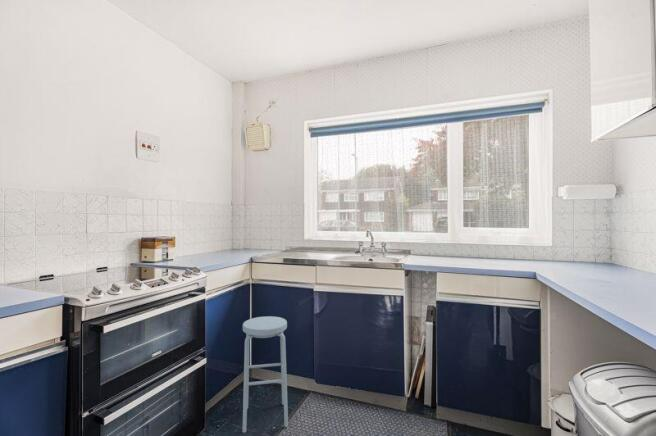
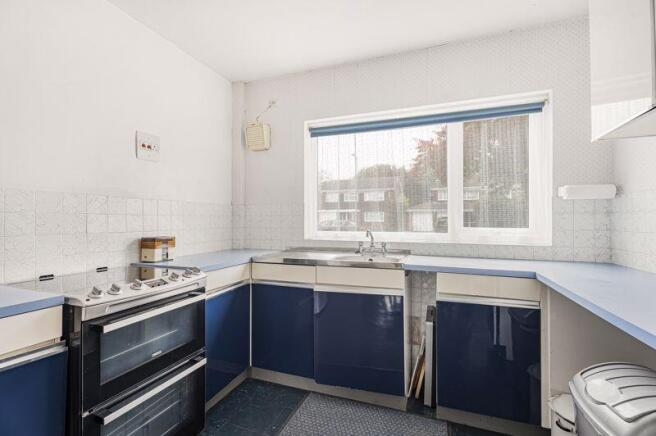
- stool (265, 366)
